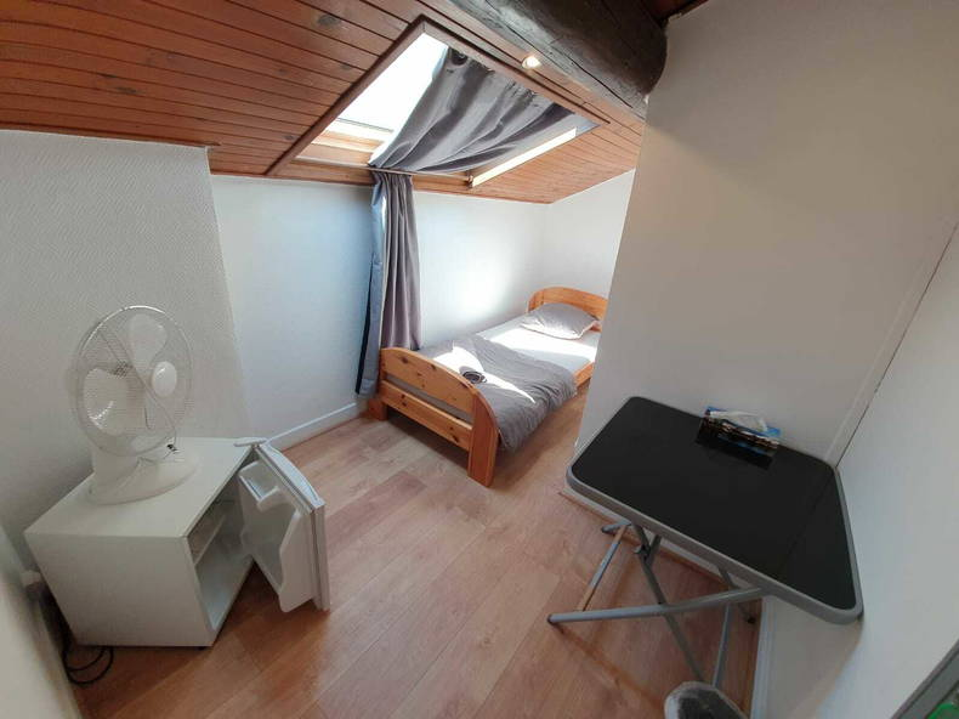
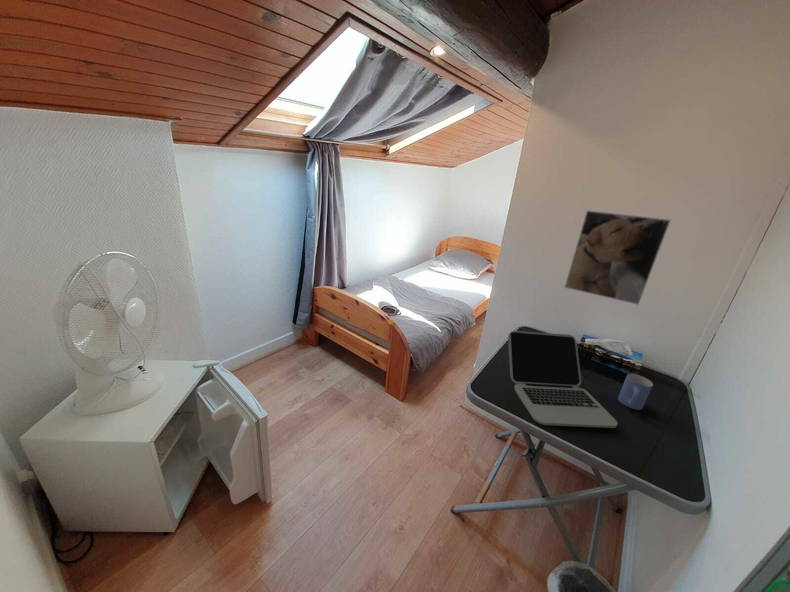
+ mug (633, 393)
+ laptop (558, 374)
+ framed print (612, 256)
